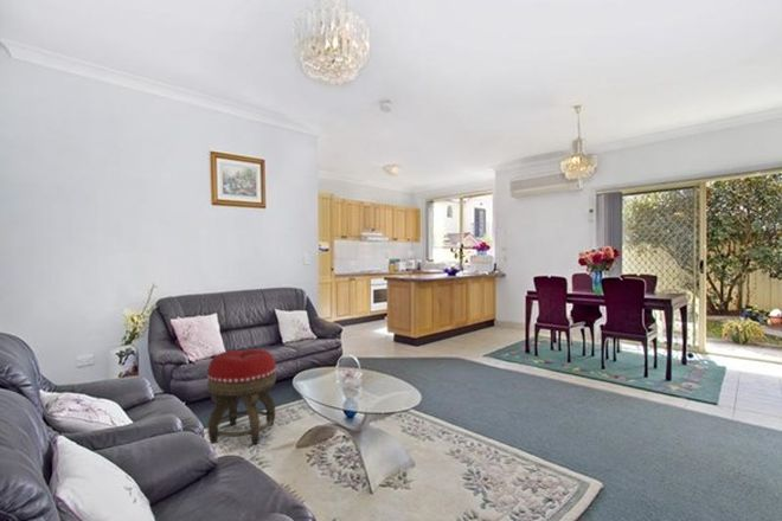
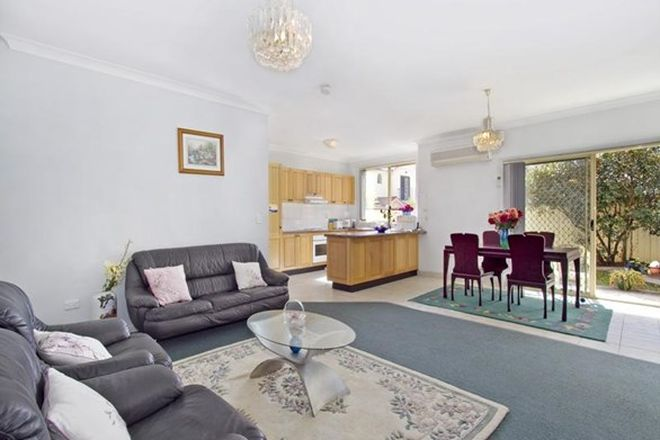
- footstool (243, 393)
